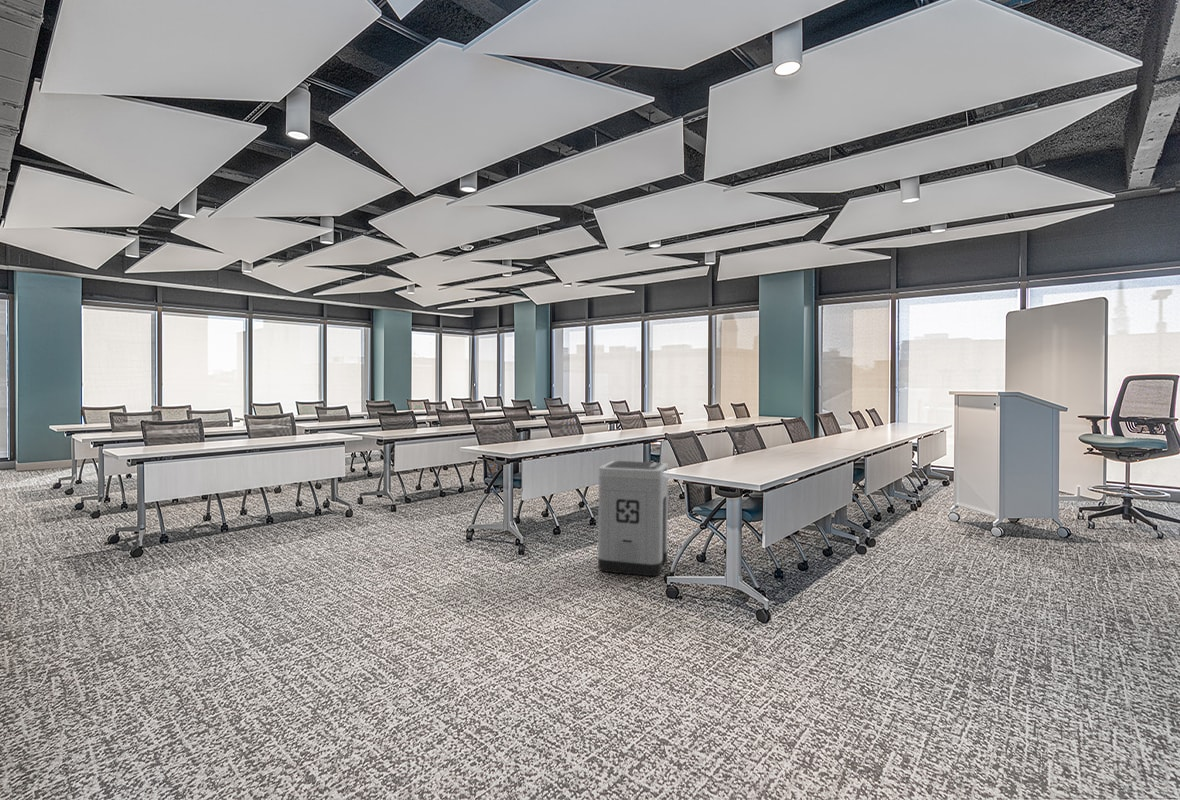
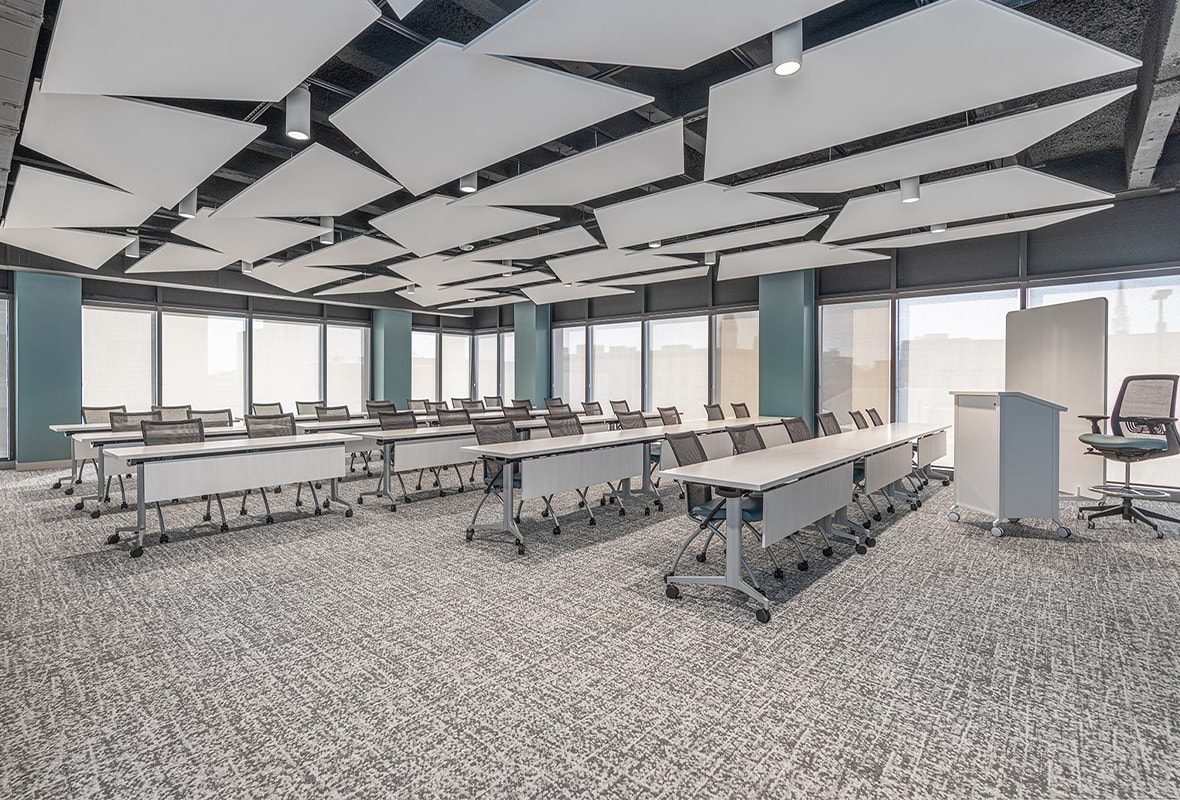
- trash can (633, 514)
